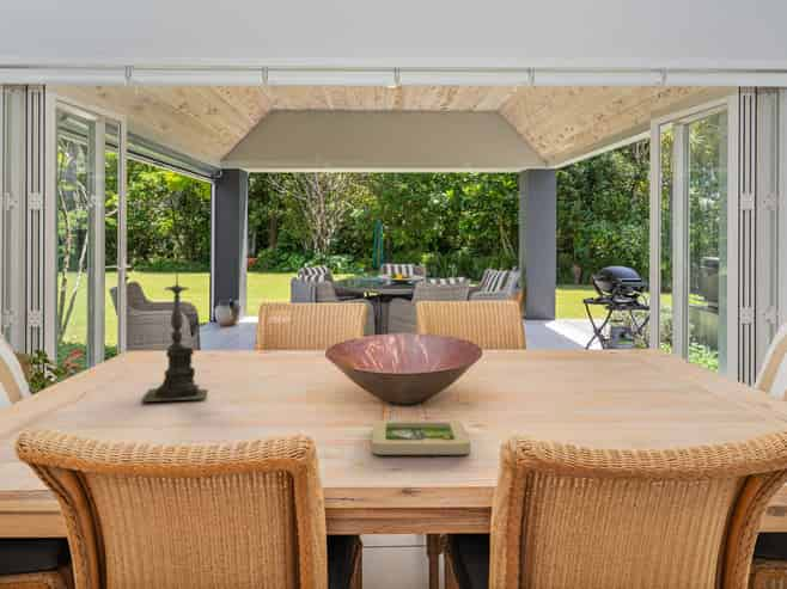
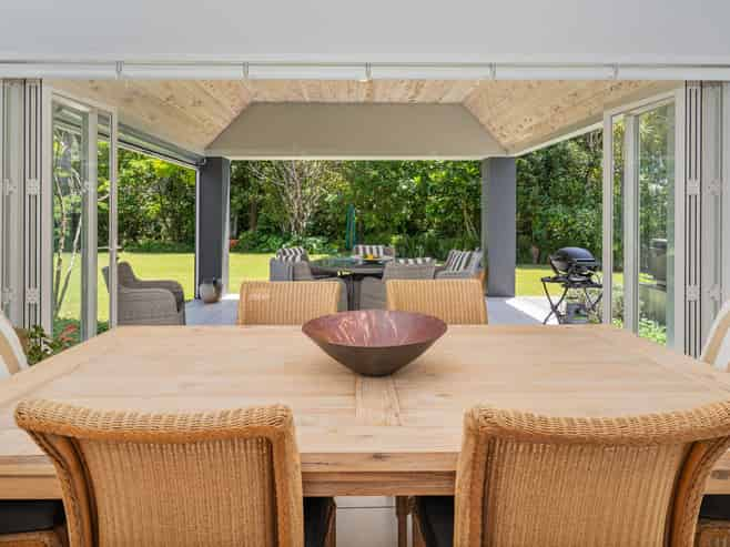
- candle holder (175, 331)
- picture frame (419, 435)
